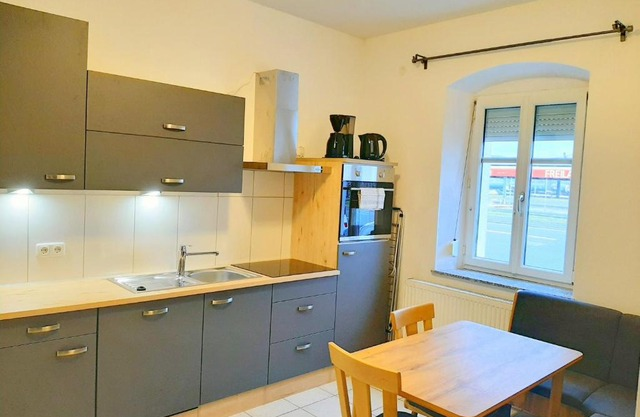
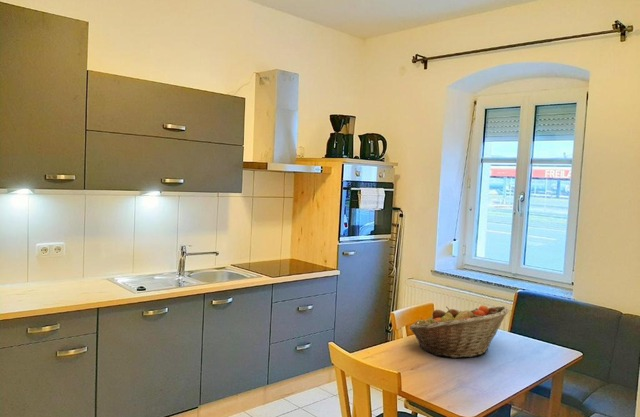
+ fruit basket (459, 326)
